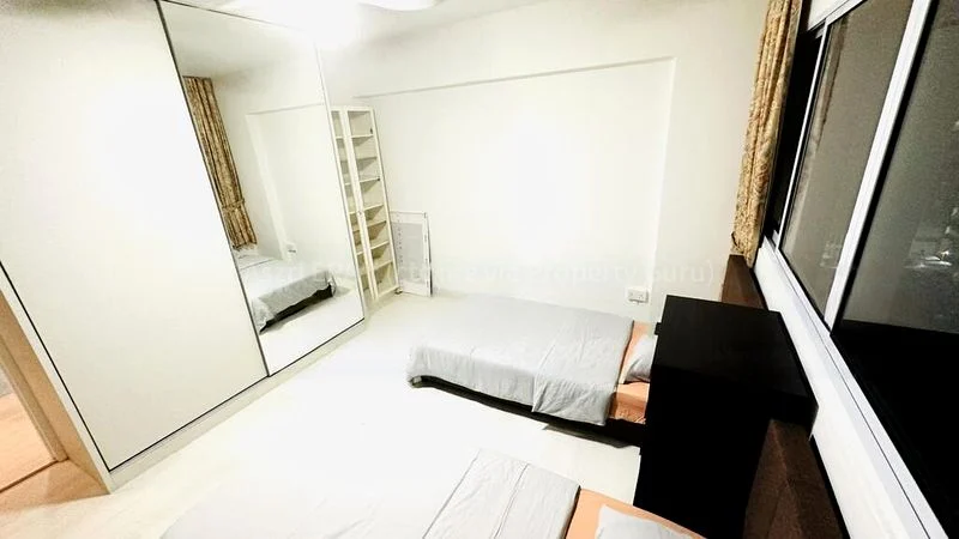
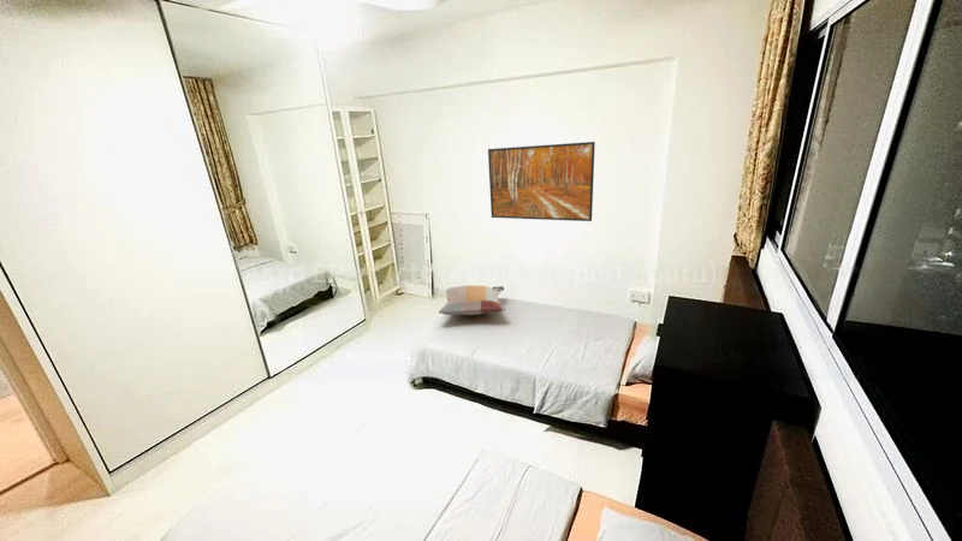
+ decorative pillow (473, 298)
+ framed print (538, 183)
